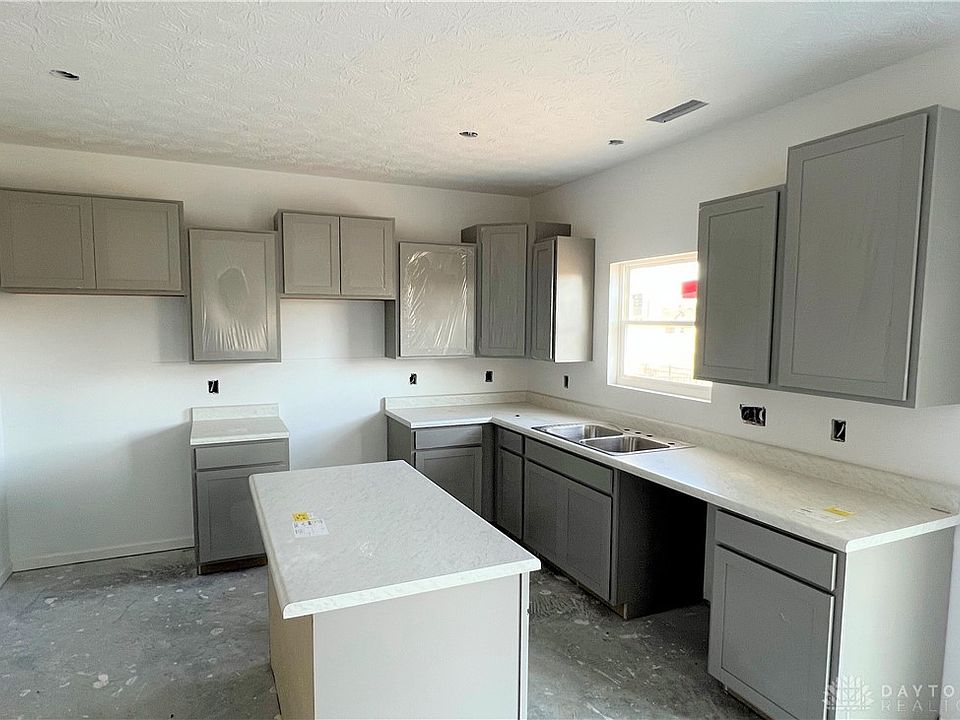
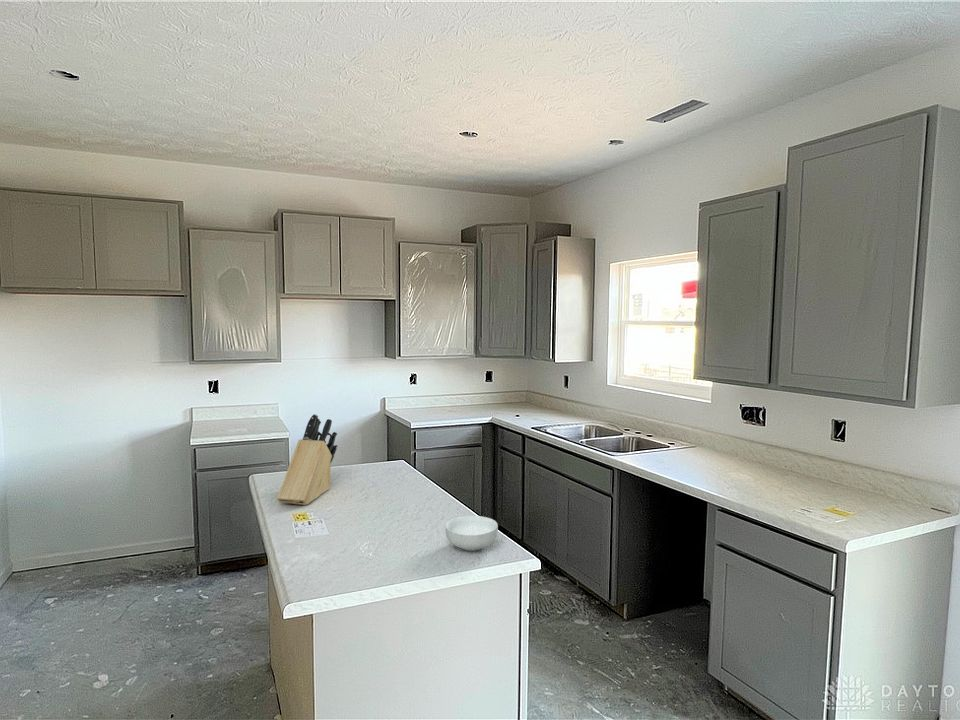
+ knife block (310, 456)
+ cereal bowl (471, 535)
